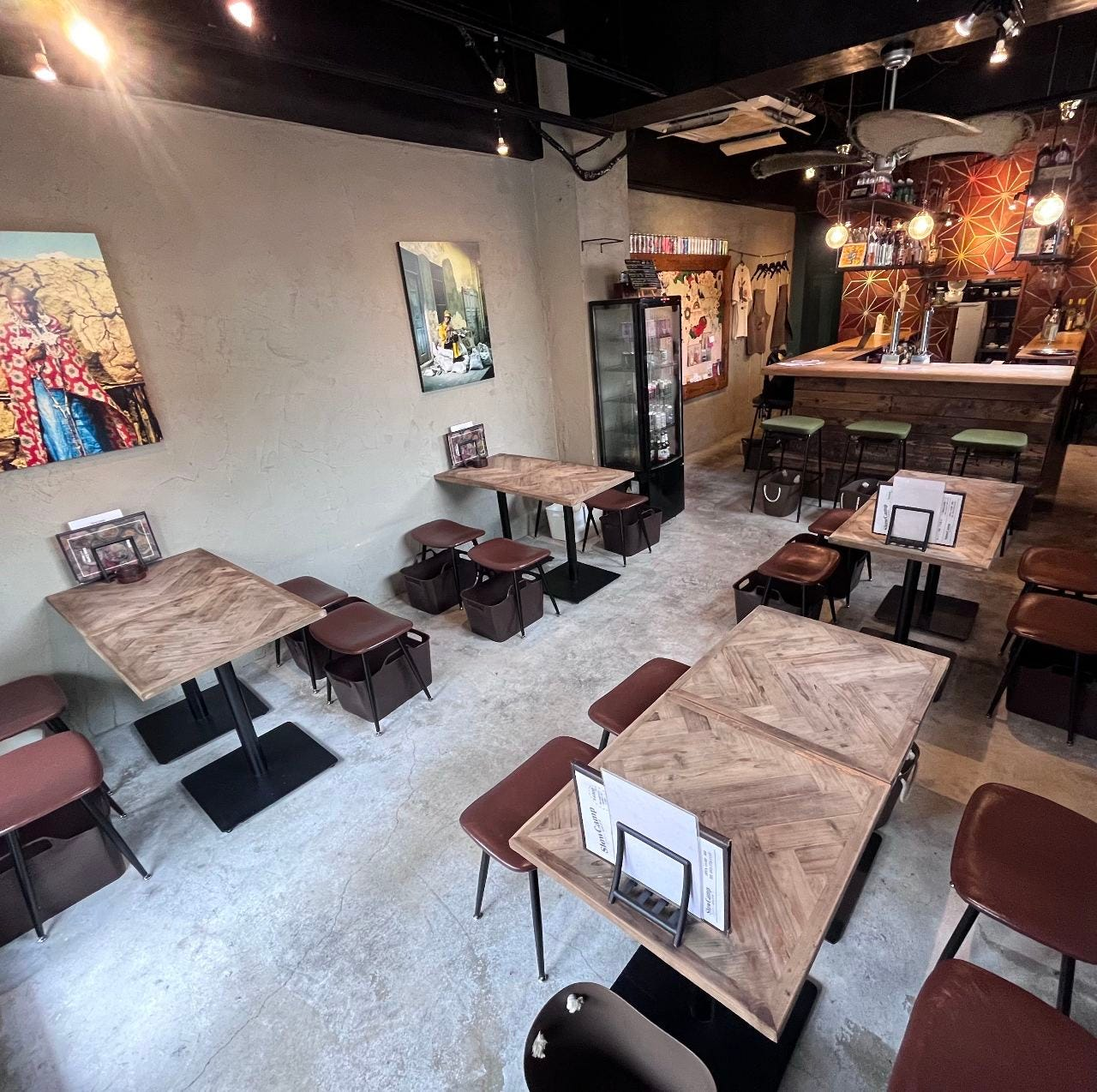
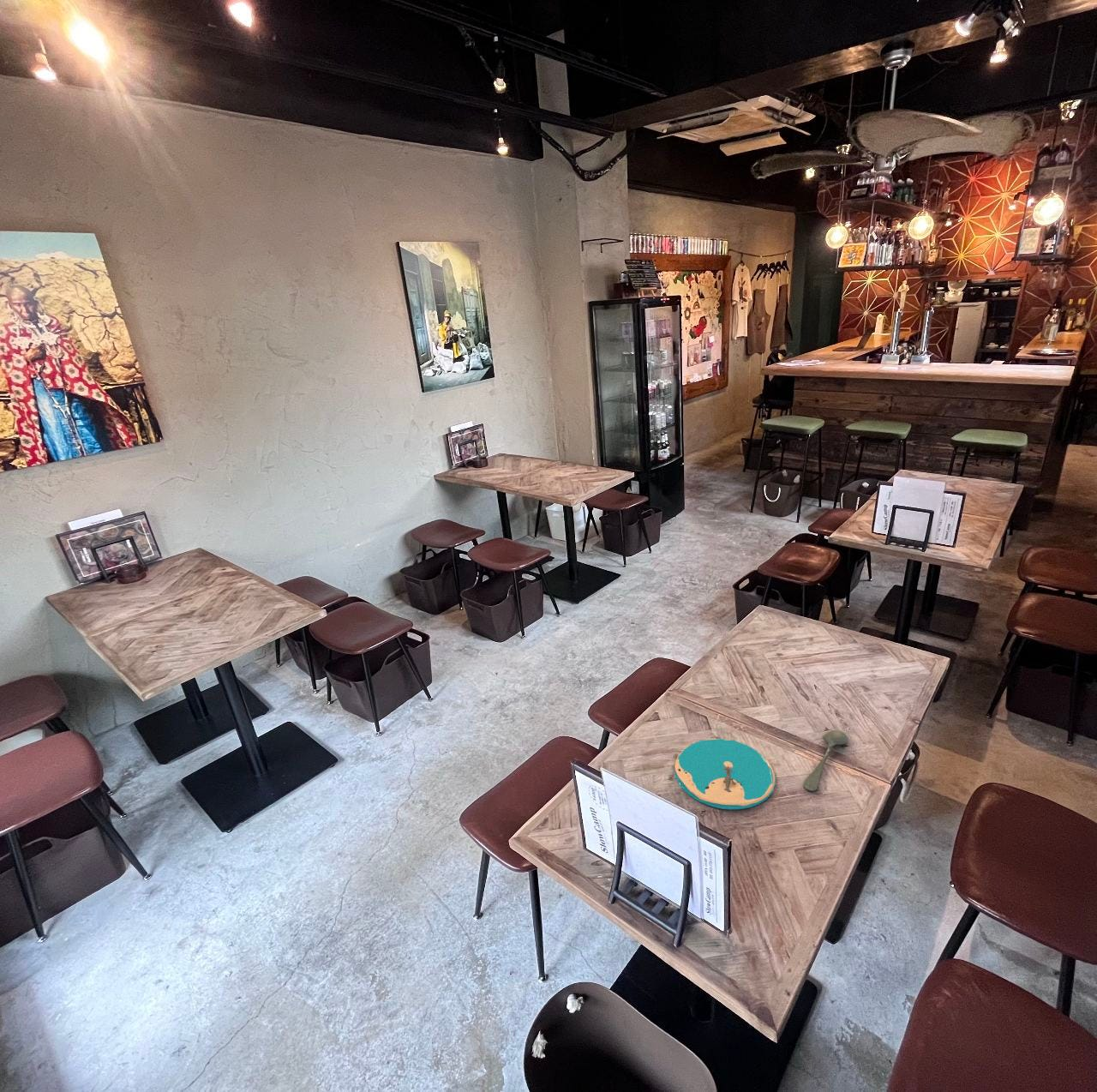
+ plate (723, 765)
+ spoon (828, 755)
